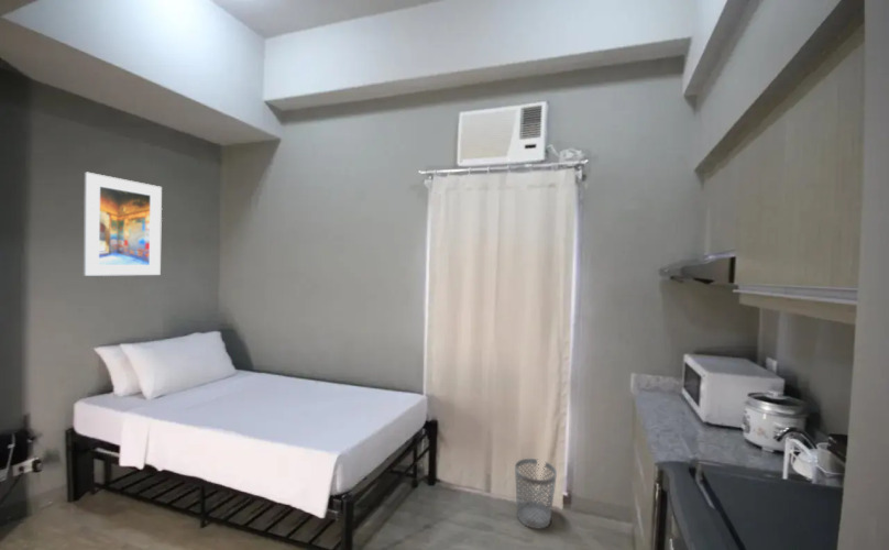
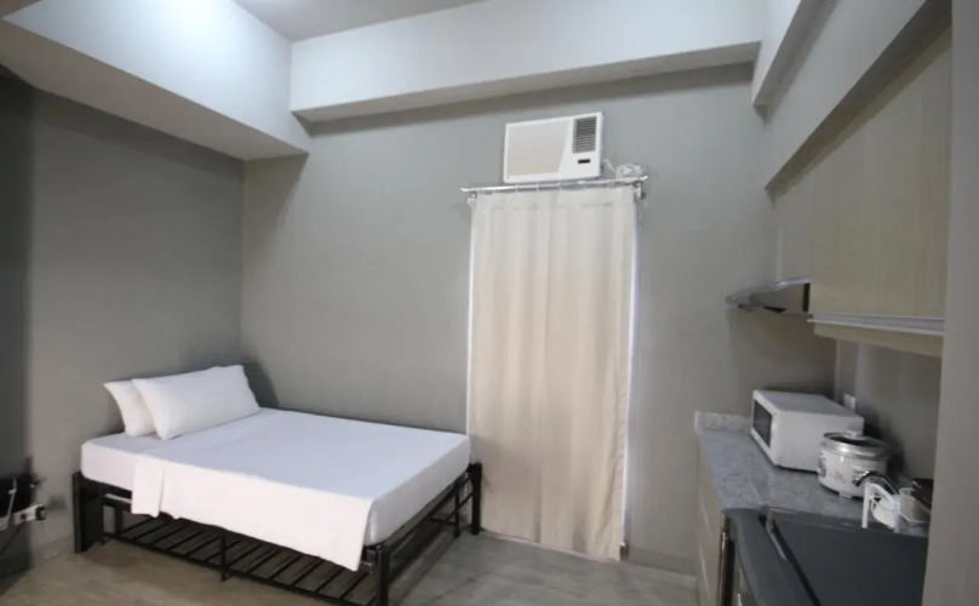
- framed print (125, 228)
- wastebasket (535, 493)
